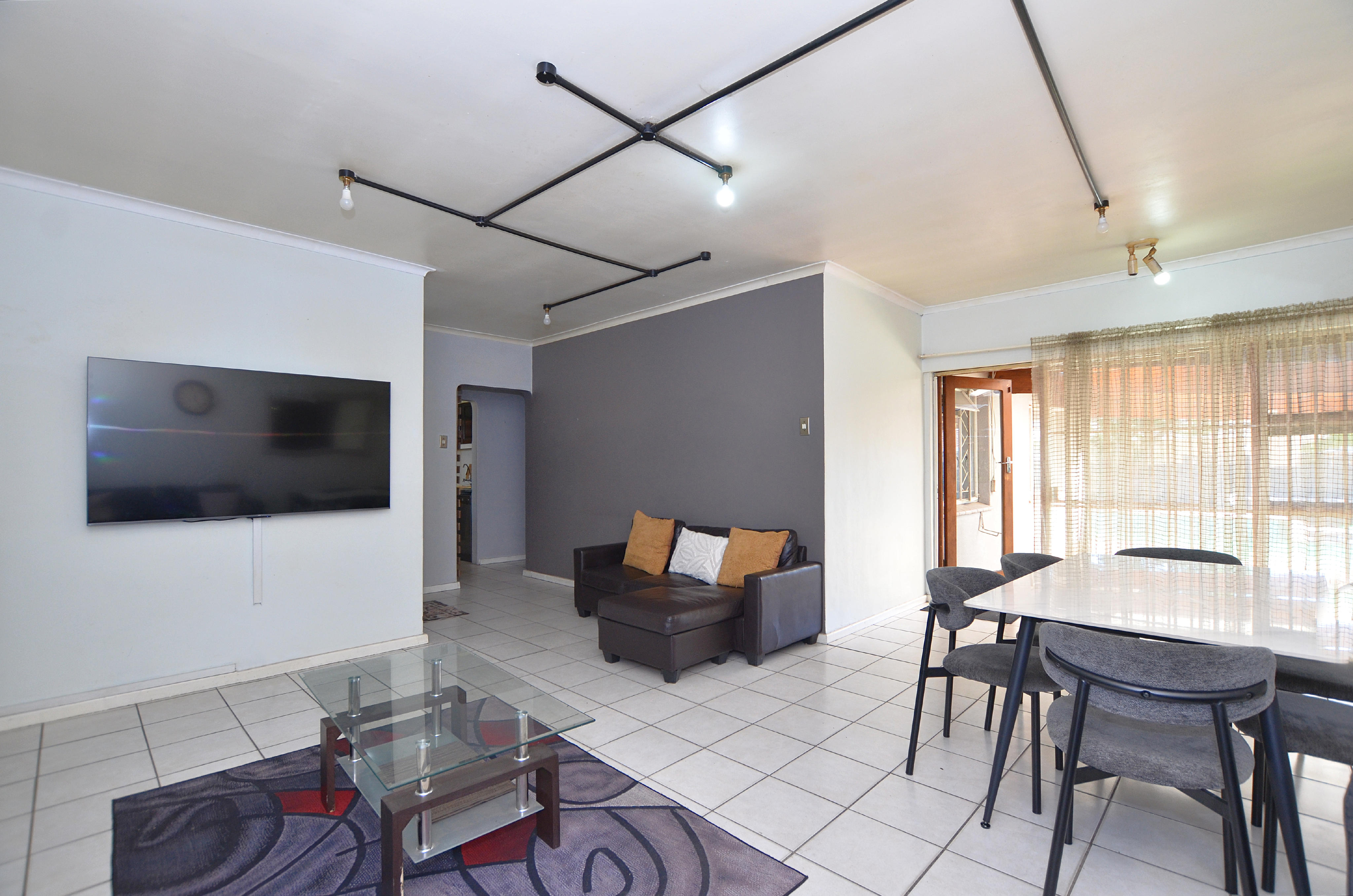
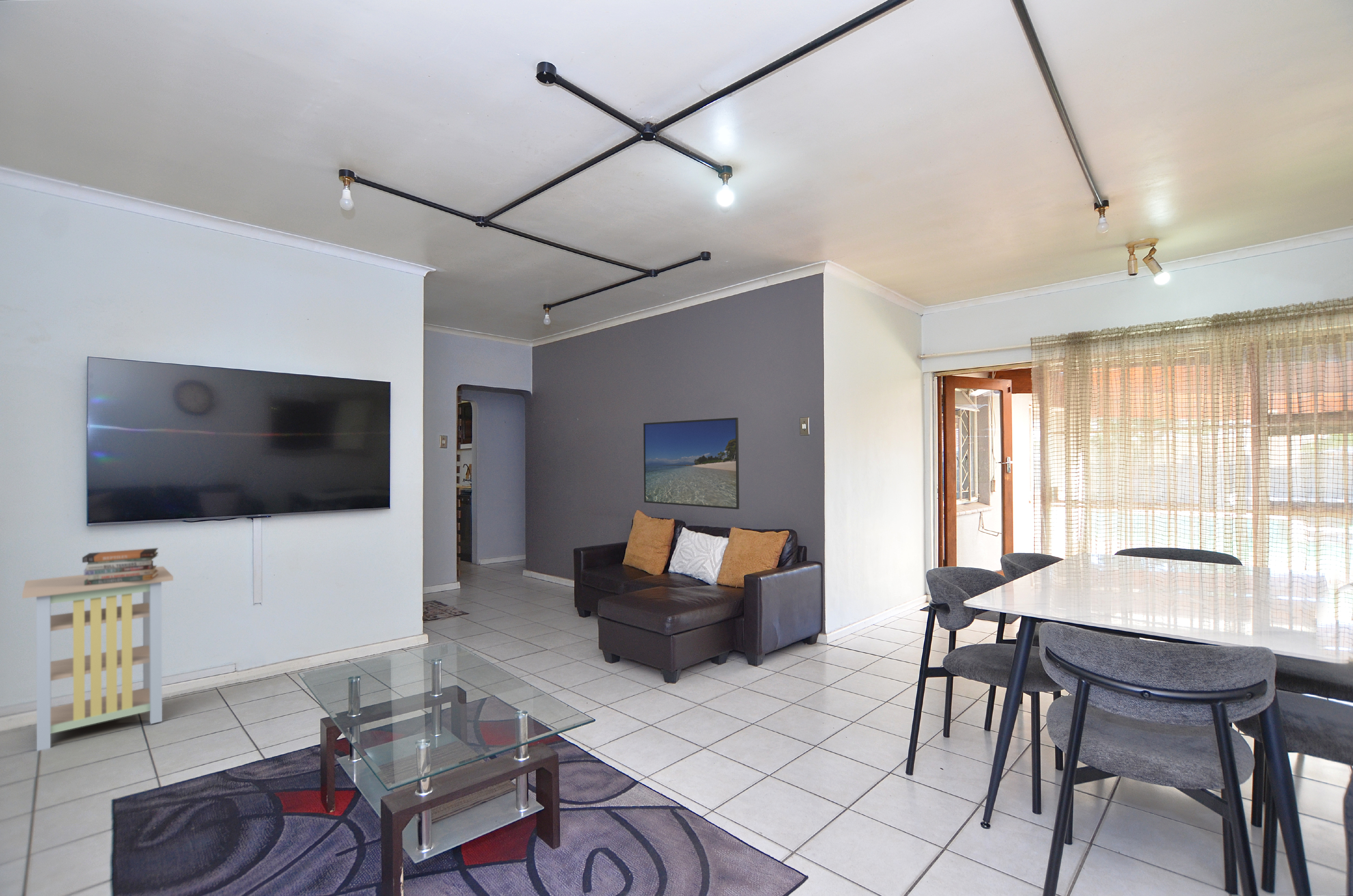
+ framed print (688, 463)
+ shelving unit (100, 651)
+ book stack (122, 566)
